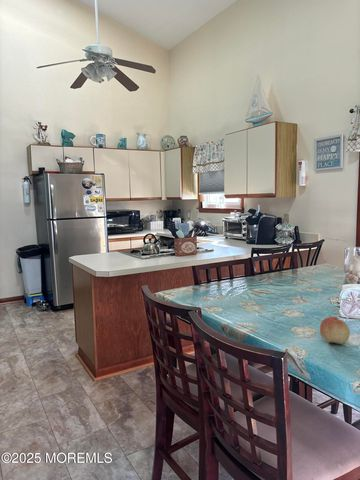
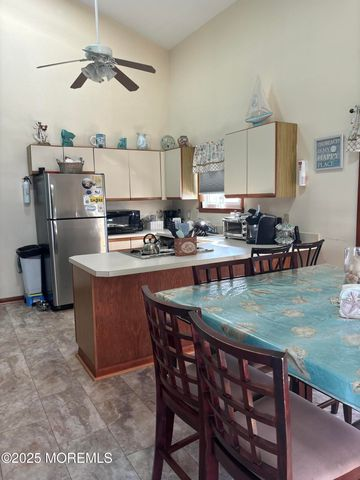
- fruit (334, 330)
